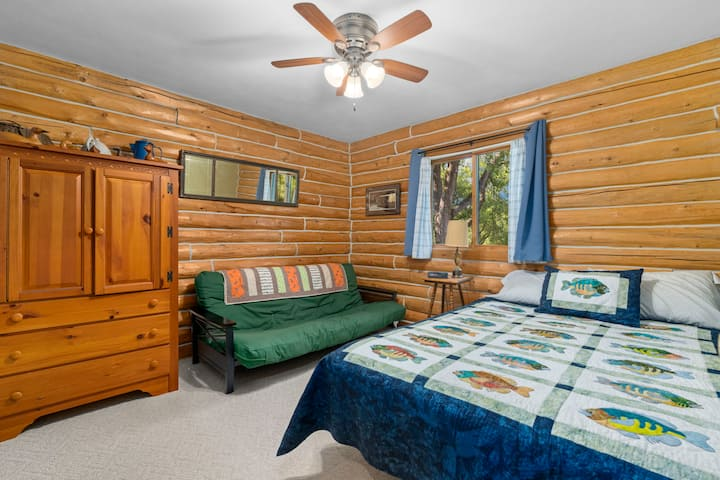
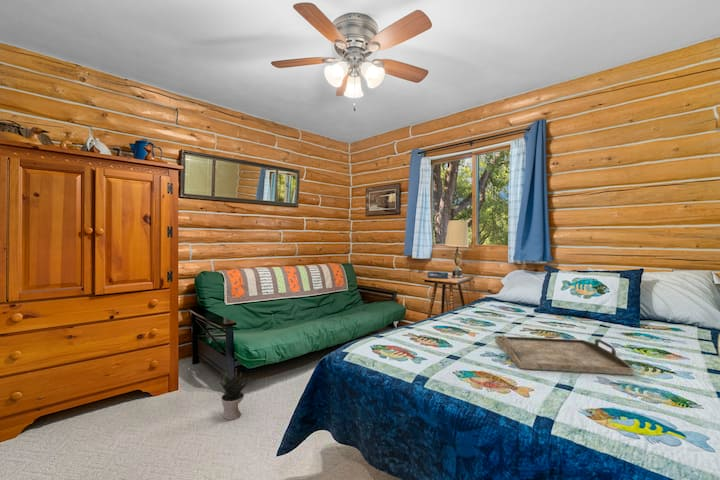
+ potted plant (233, 392)
+ serving tray (554, 347)
